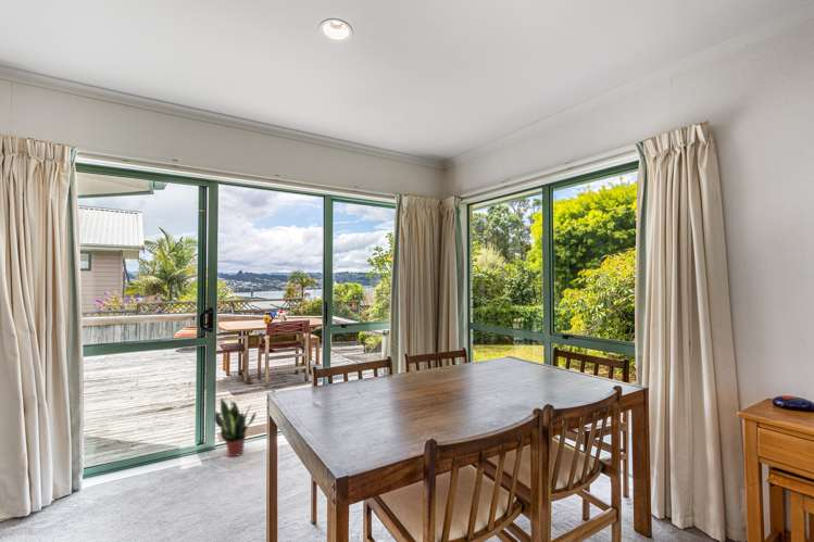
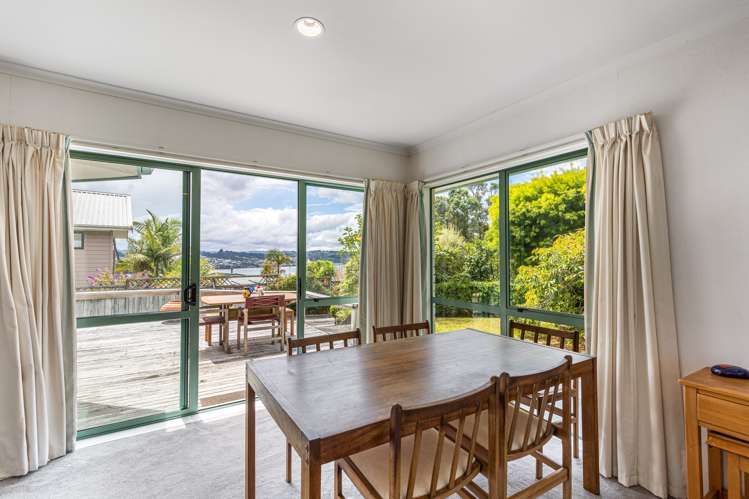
- potted plant (236, 425)
